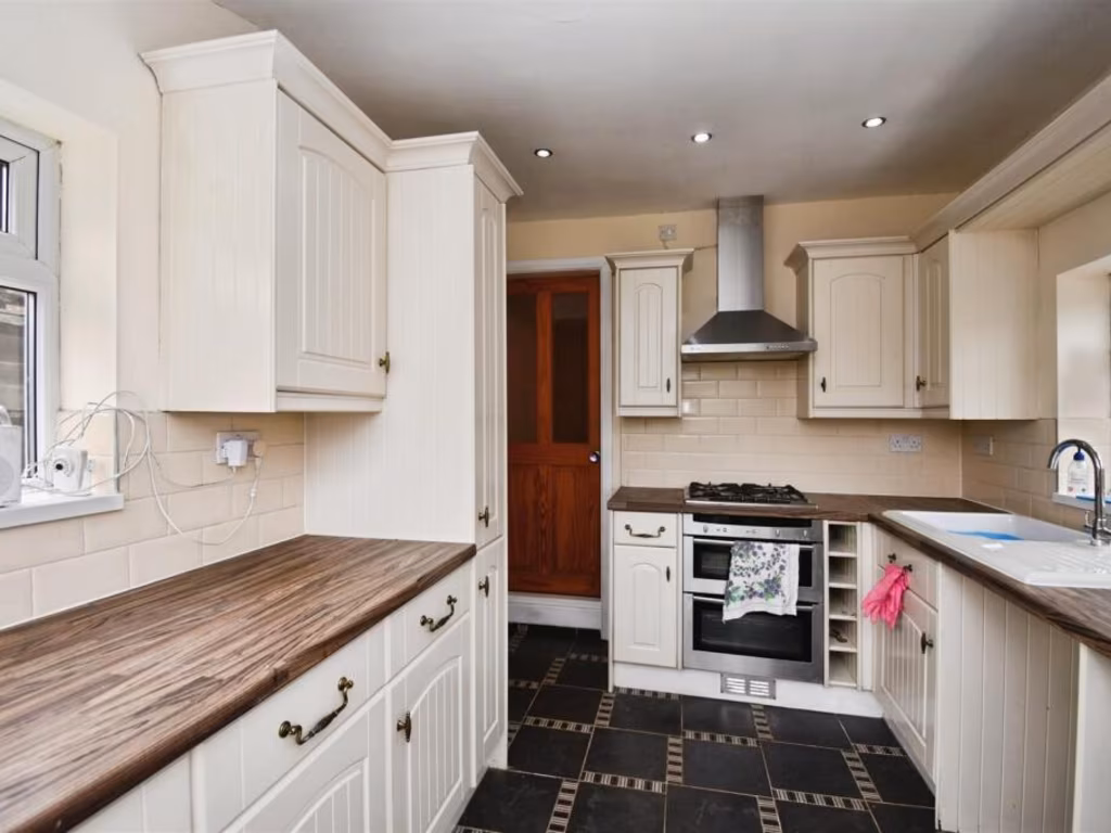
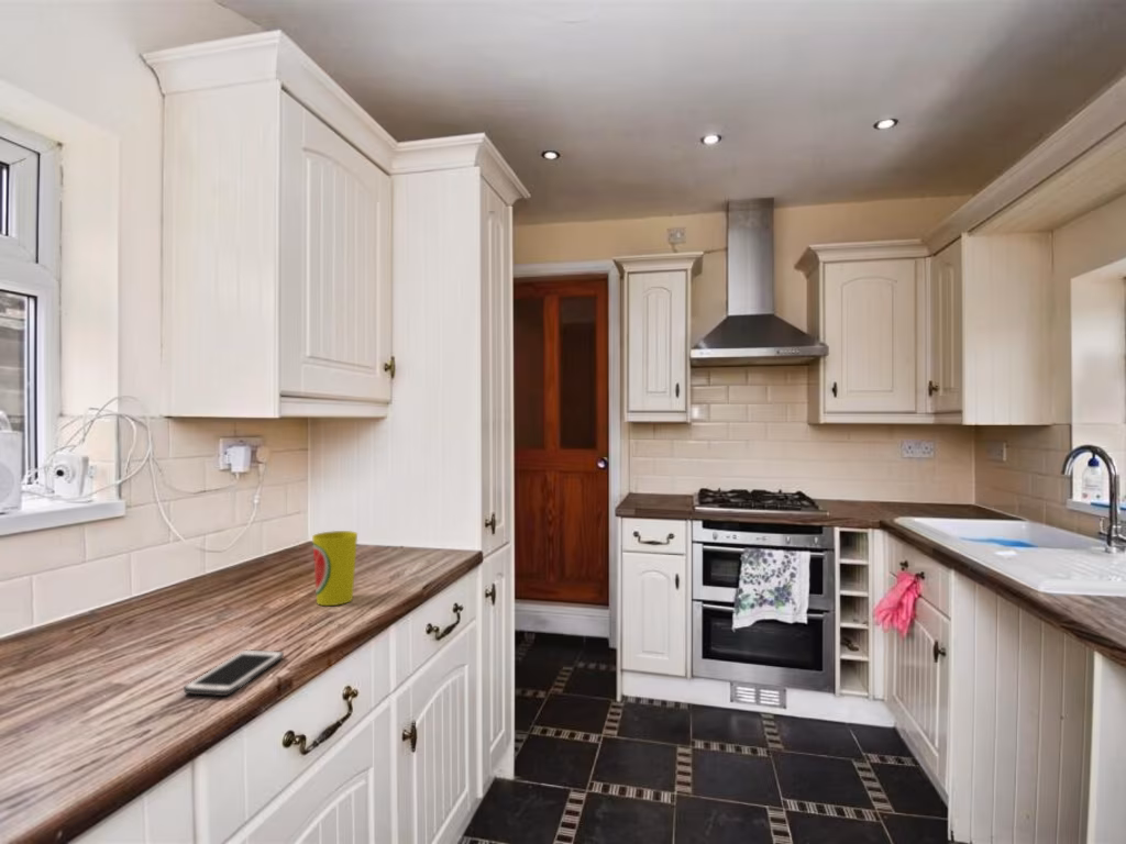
+ cell phone (236, 670)
+ cup (334, 567)
